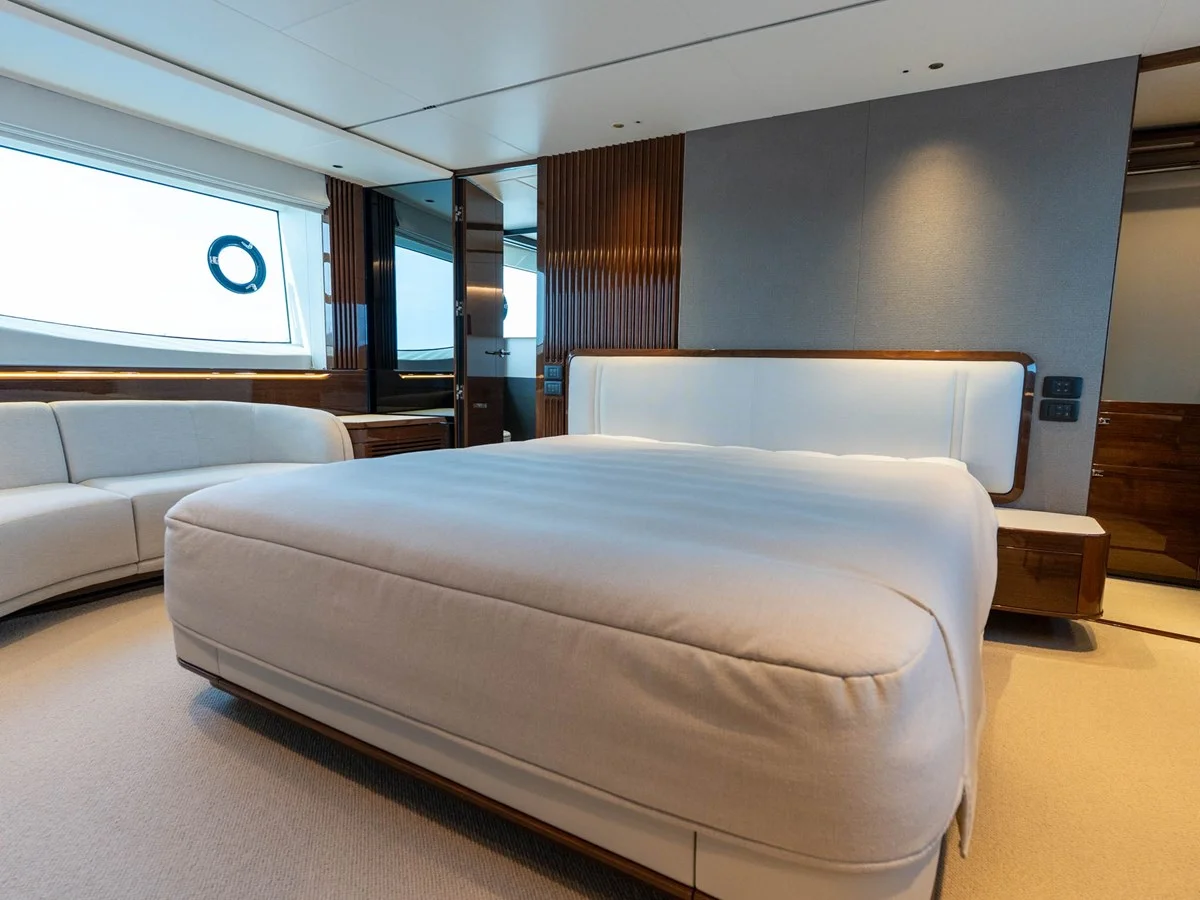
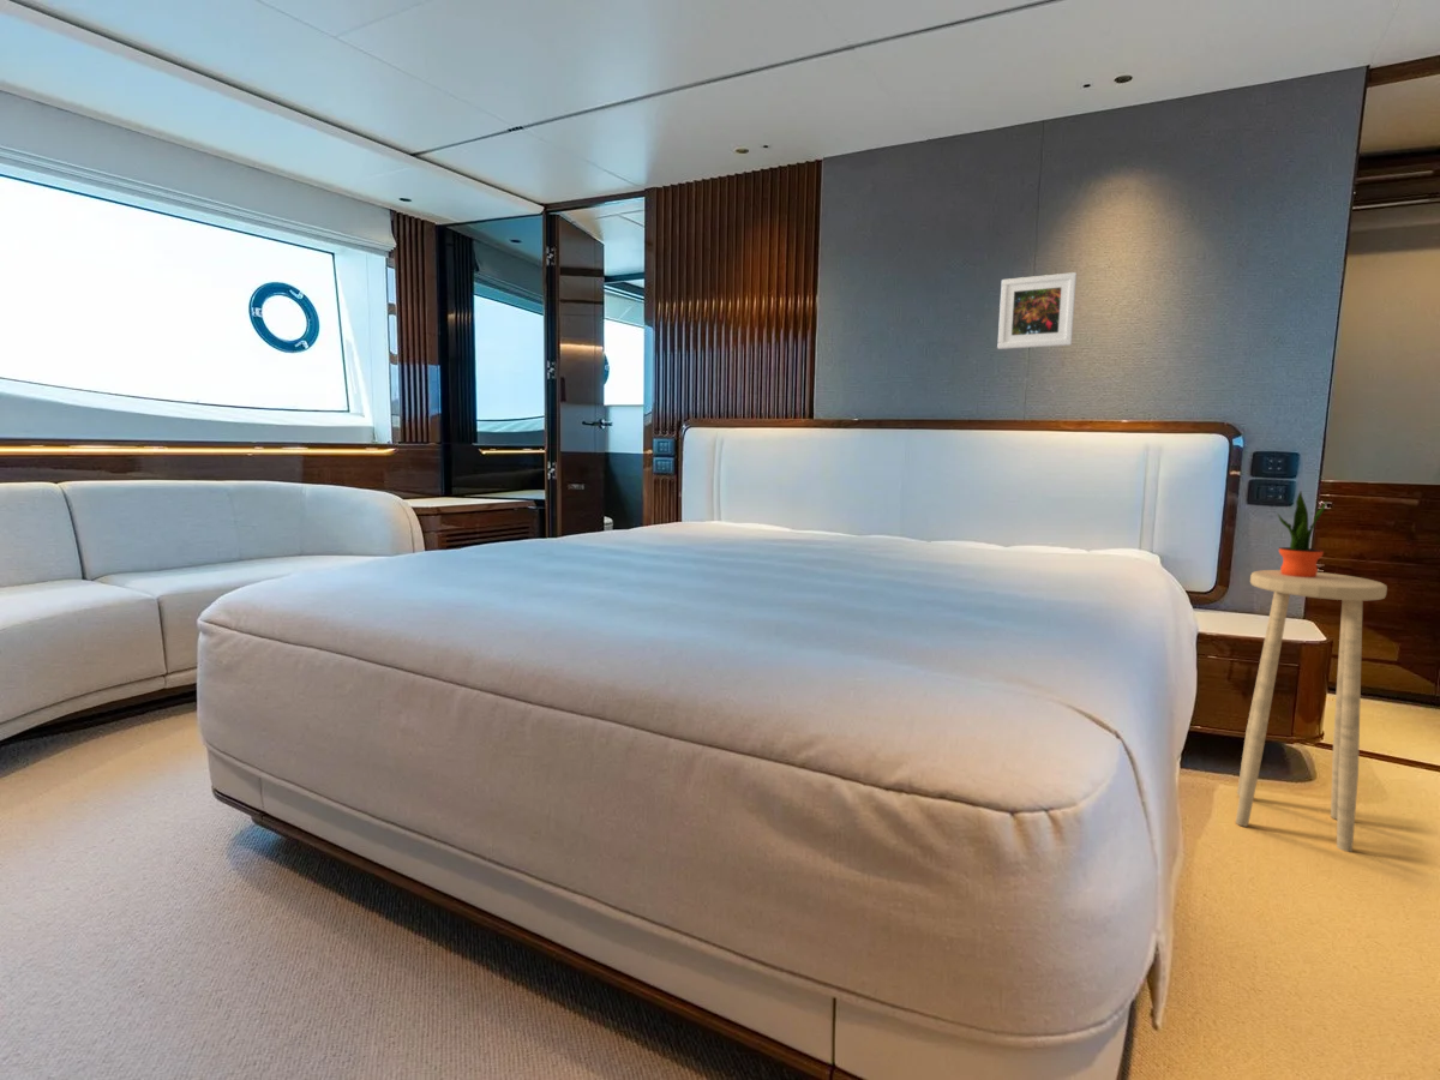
+ potted plant (1298, 532)
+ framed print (1036, 311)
+ stool (1272, 694)
